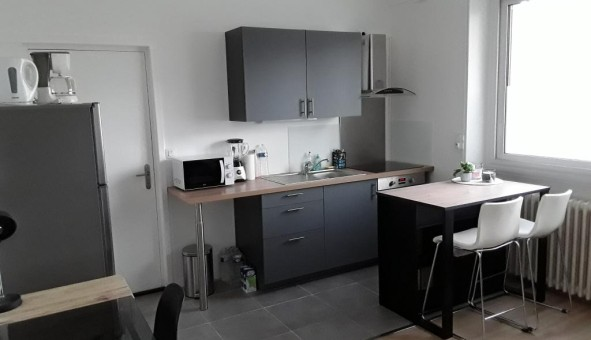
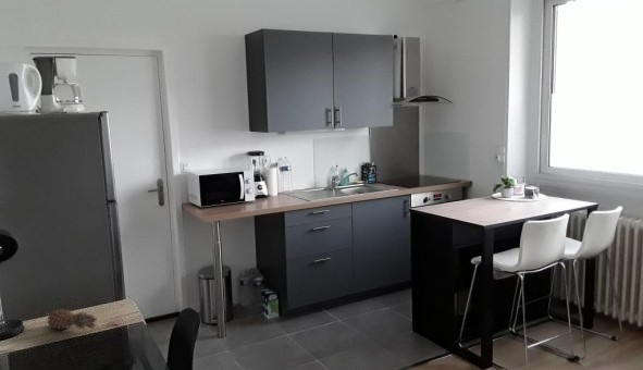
+ fruit (71, 319)
